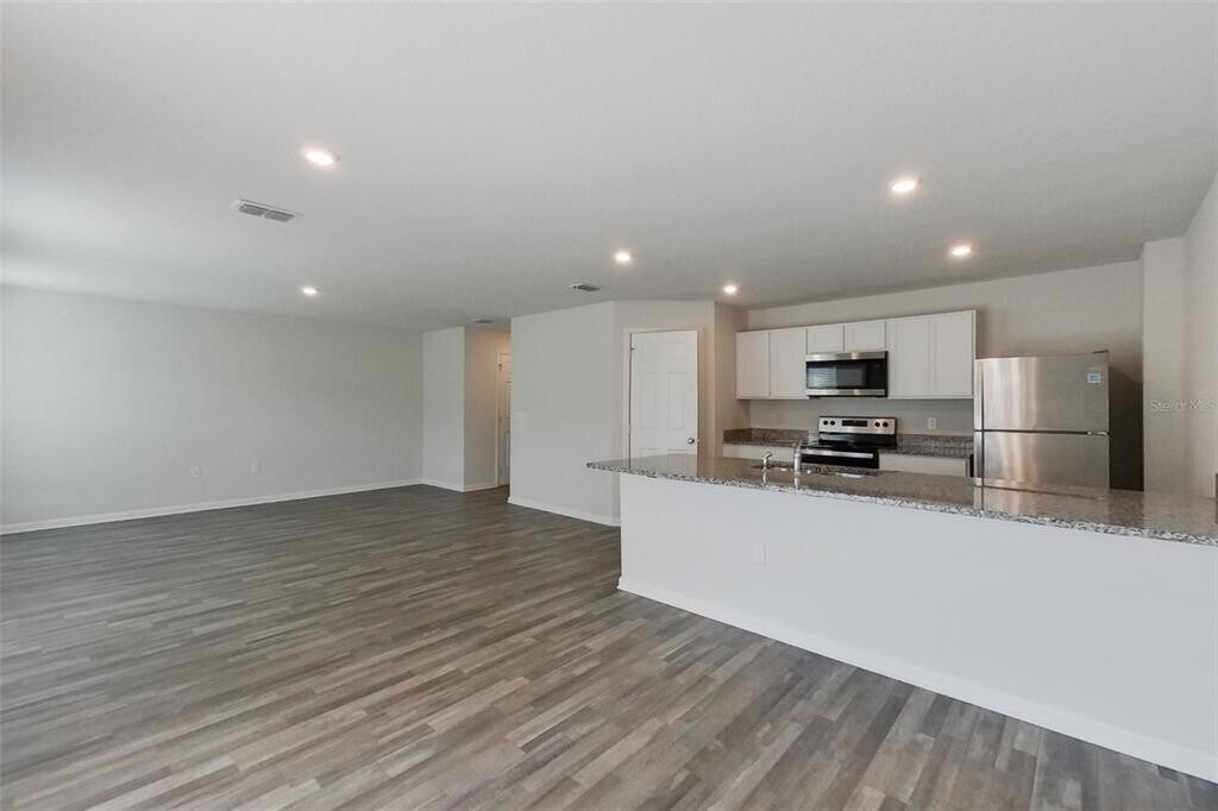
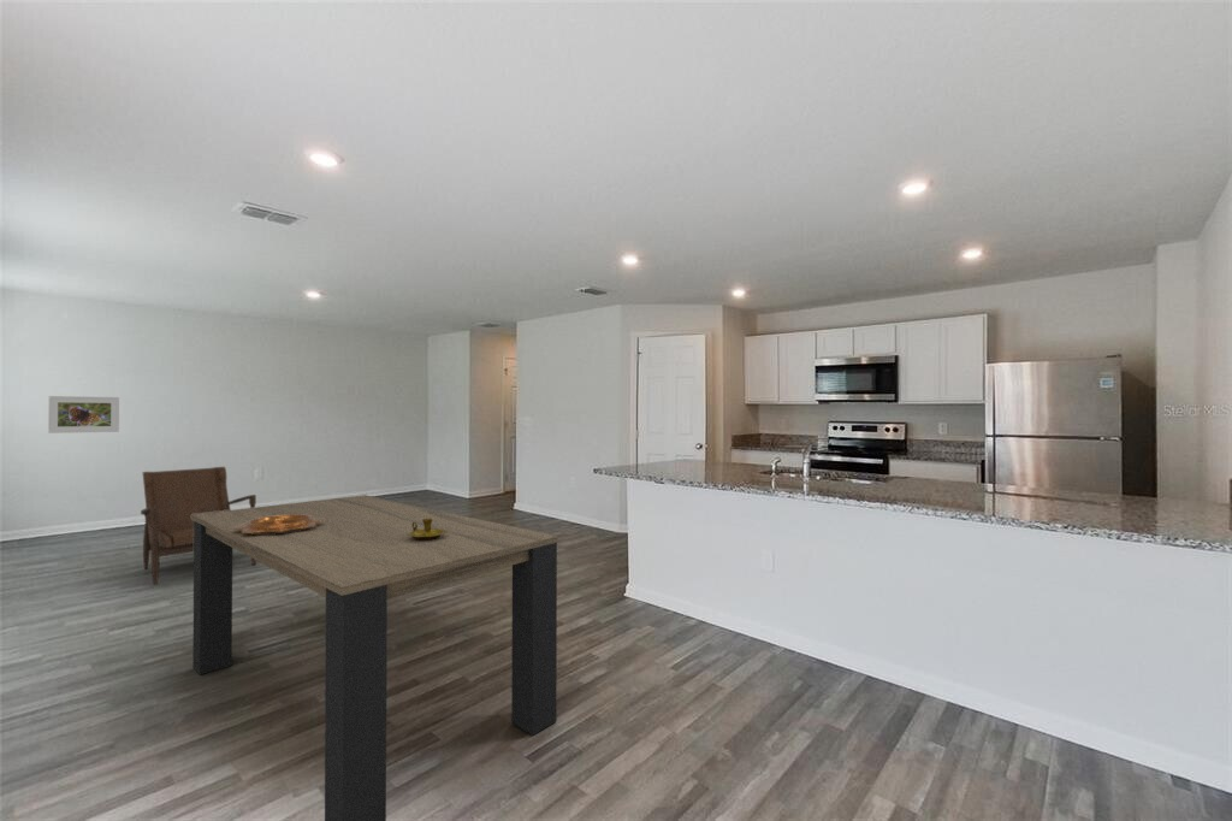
+ decorative bowl (279, 524)
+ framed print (84, 414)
+ candlestick (425, 527)
+ armchair (192, 520)
+ dining table (356, 608)
